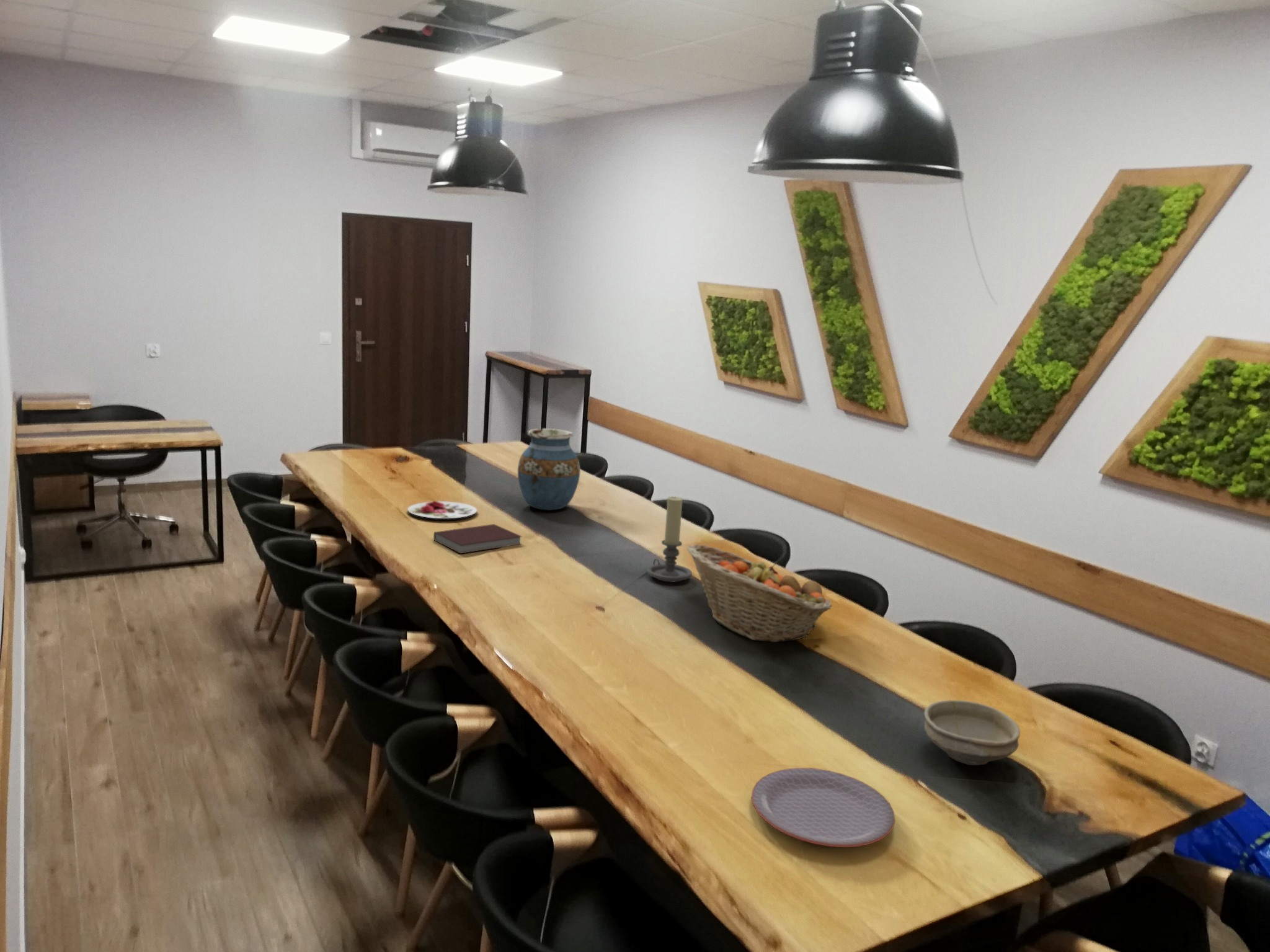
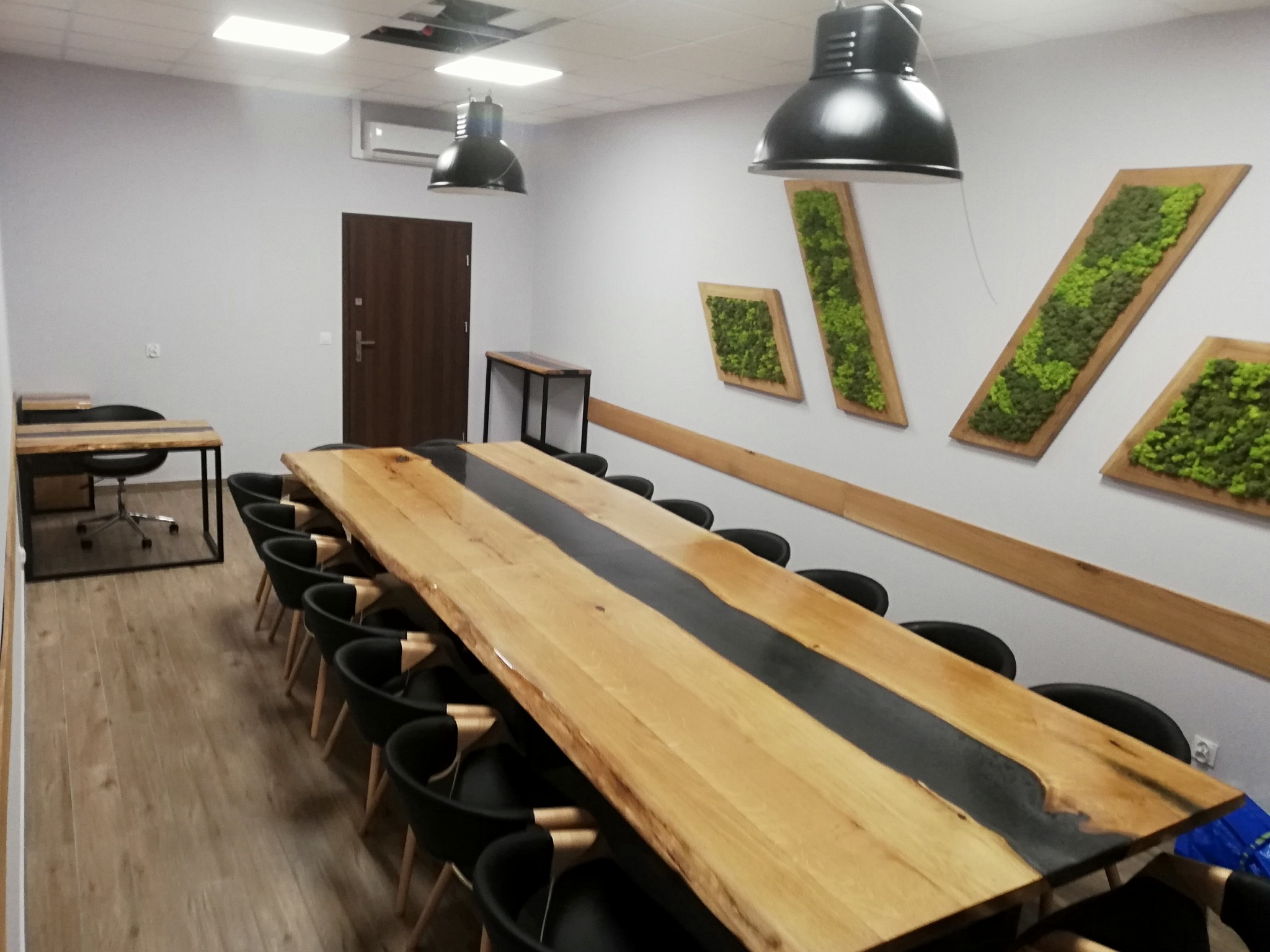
- plate (822, 809)
- vase (549, 469)
- fruit basket (756, 588)
- candle holder (670, 536)
- notebook (477, 538)
- bowl (969, 738)
- plate (442, 509)
